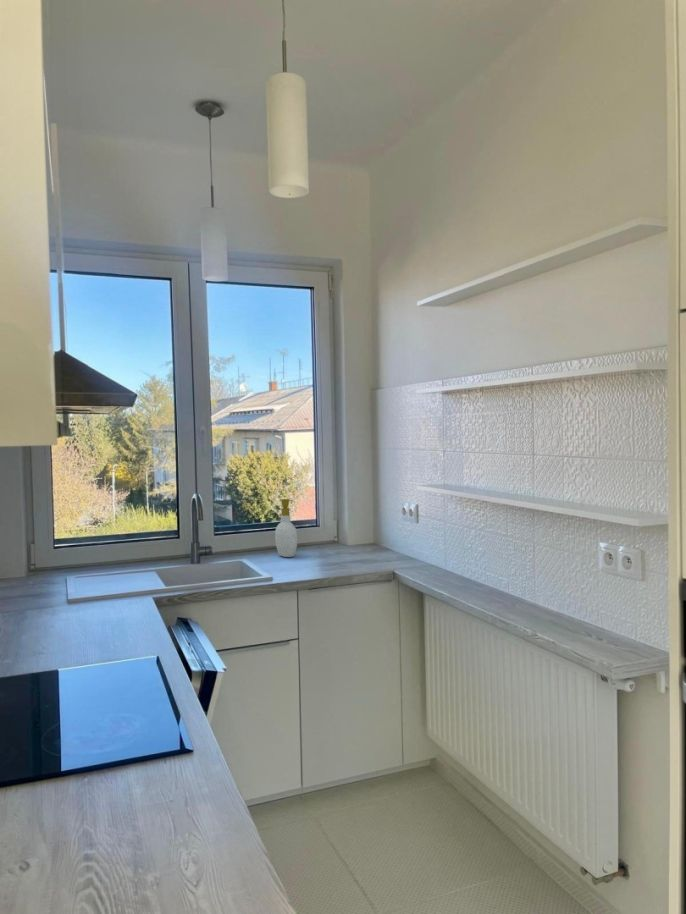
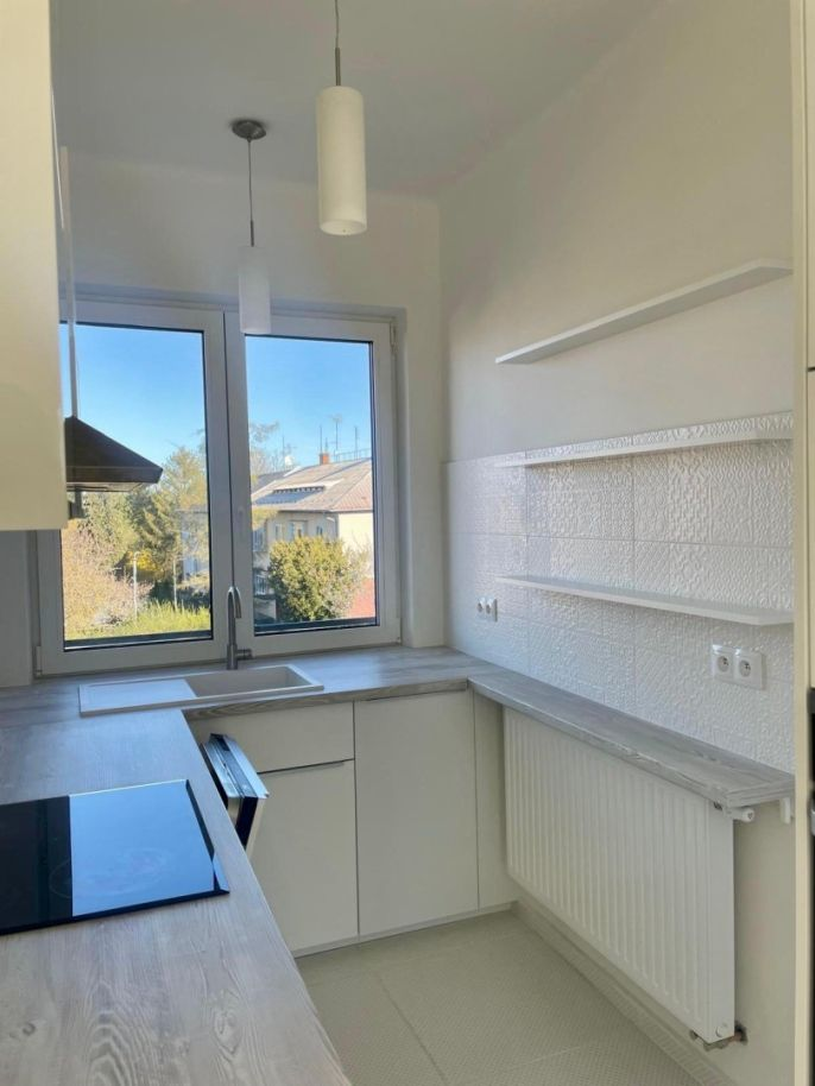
- soap bottle (286, 527)
